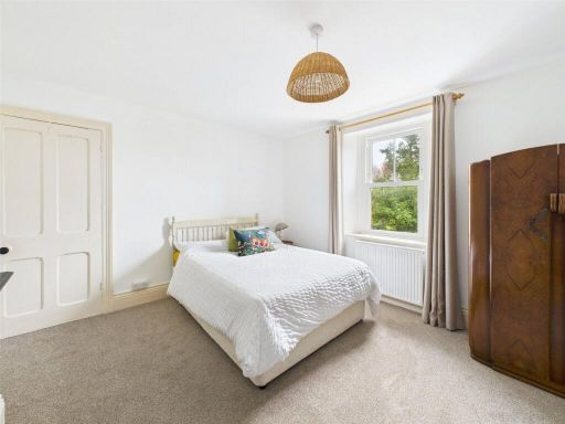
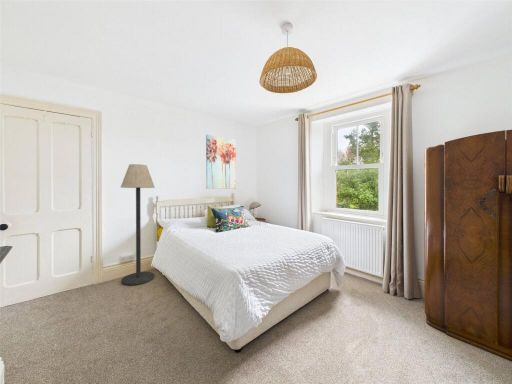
+ floor lamp (138, 222)
+ wall art (221, 163)
